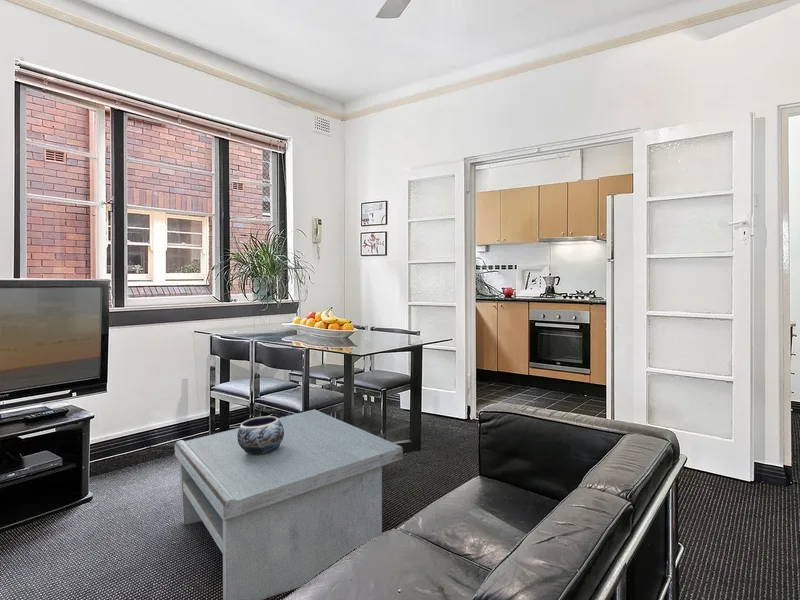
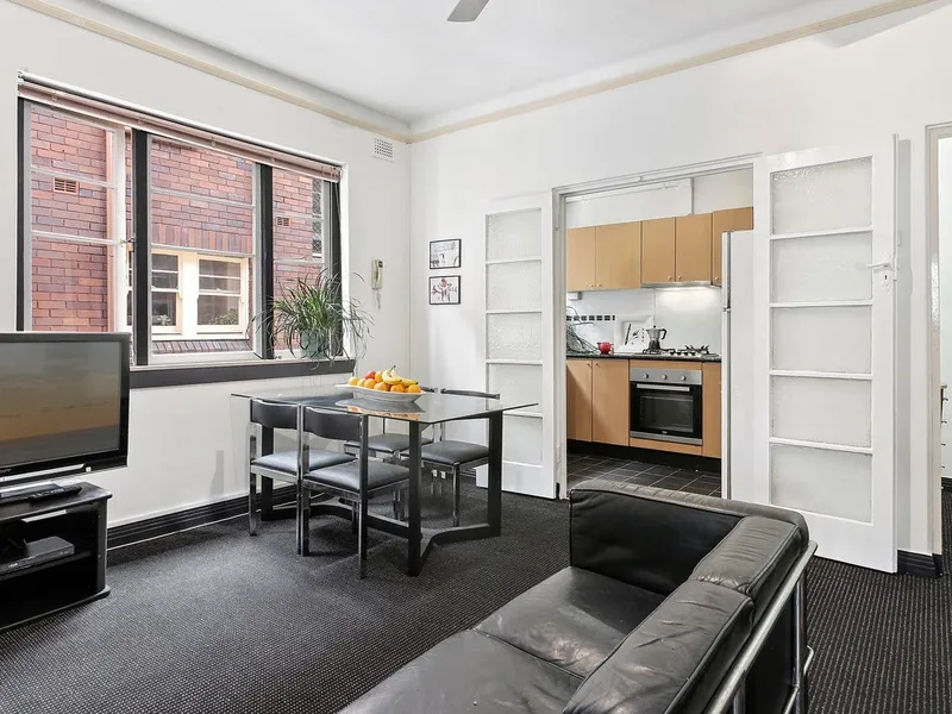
- decorative bowl (262, 431)
- coffee table (280, 487)
